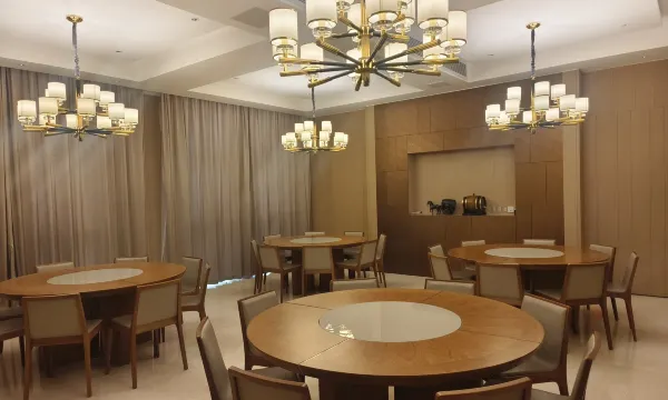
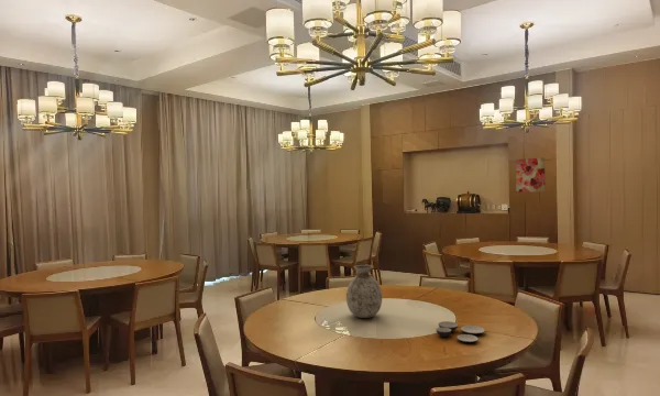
+ wall art (530, 175)
+ bowl set (461, 329)
+ vase (363, 290)
